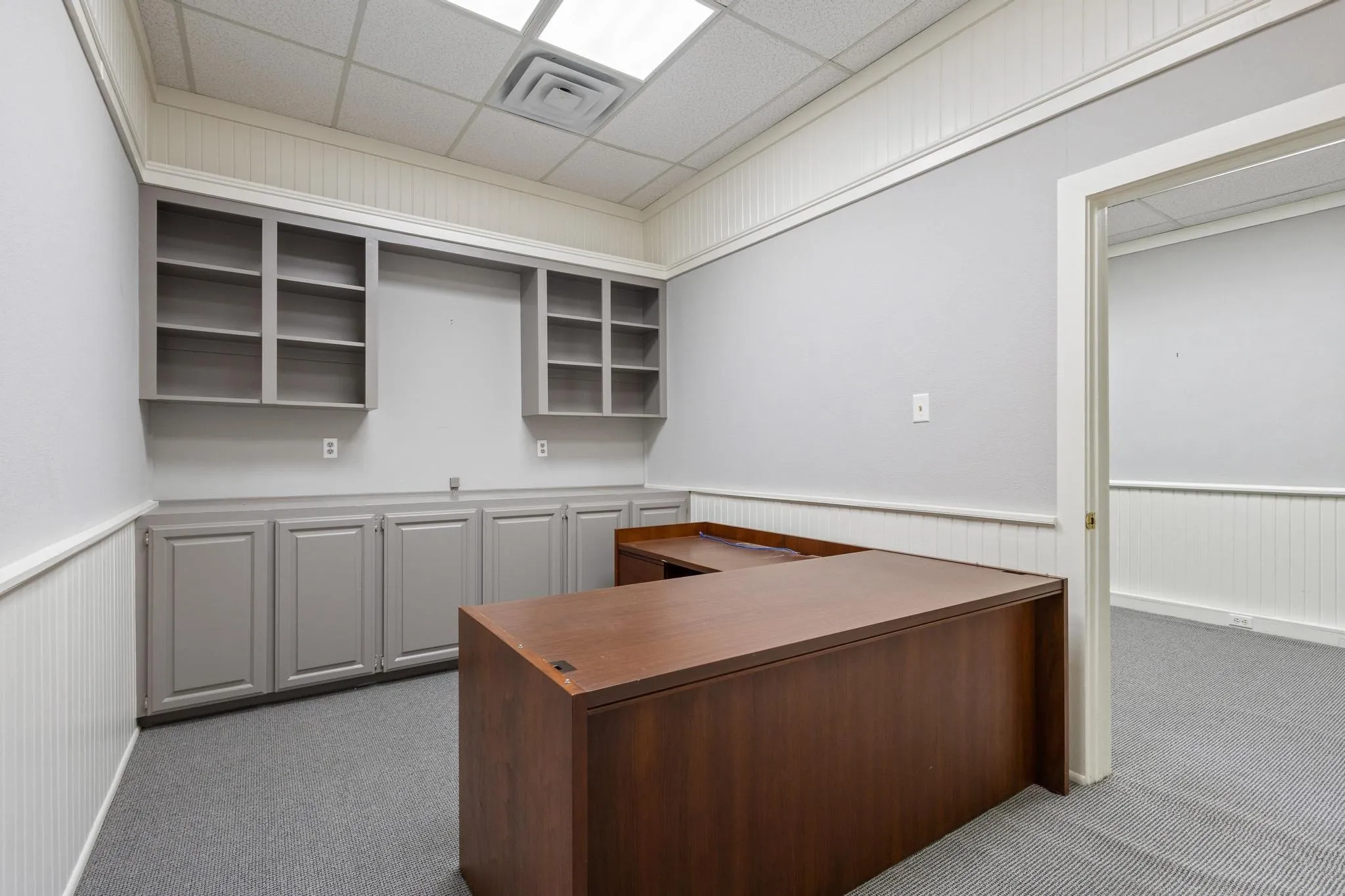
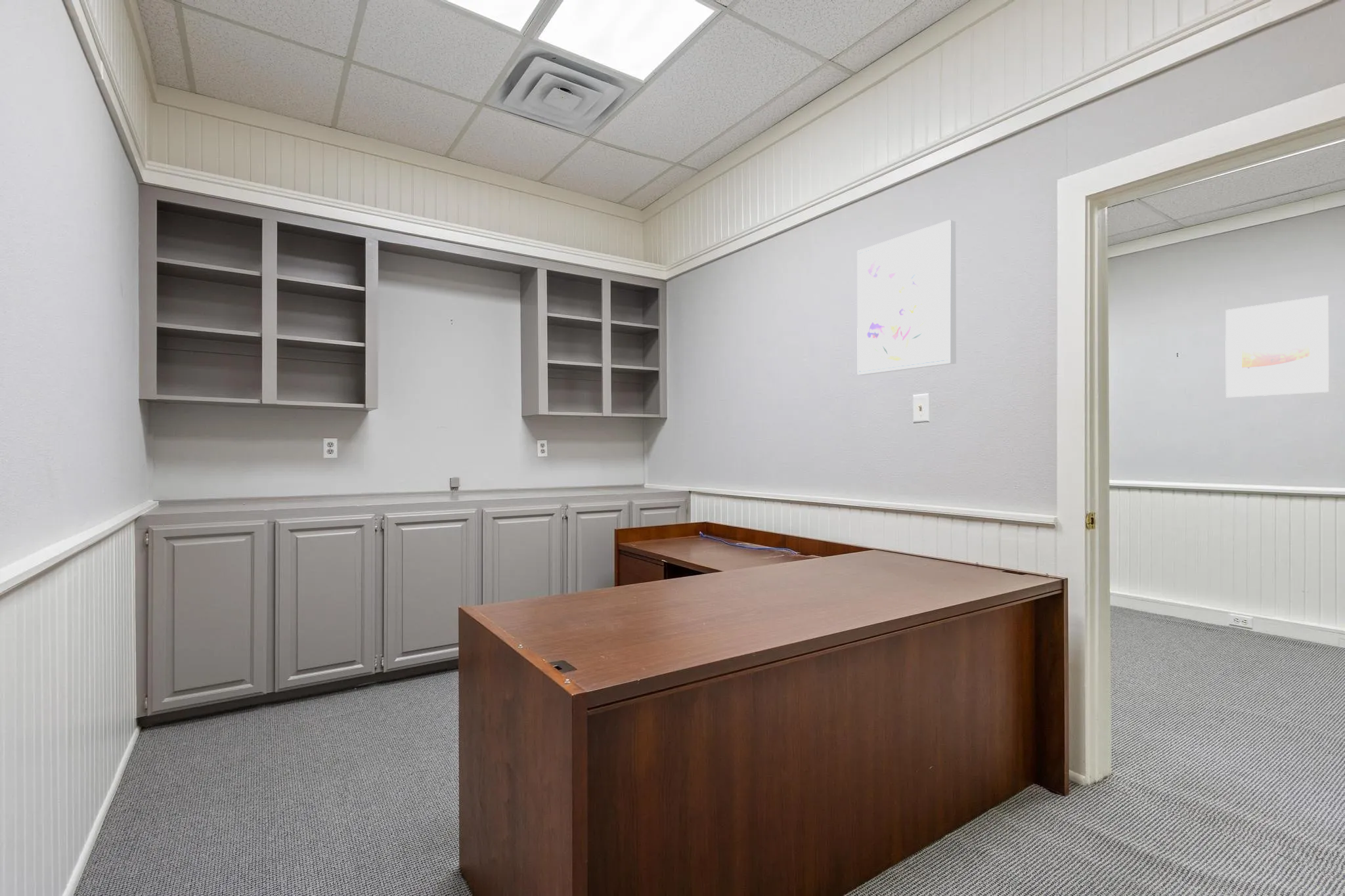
+ wall art (903, 303)
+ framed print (1275, 349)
